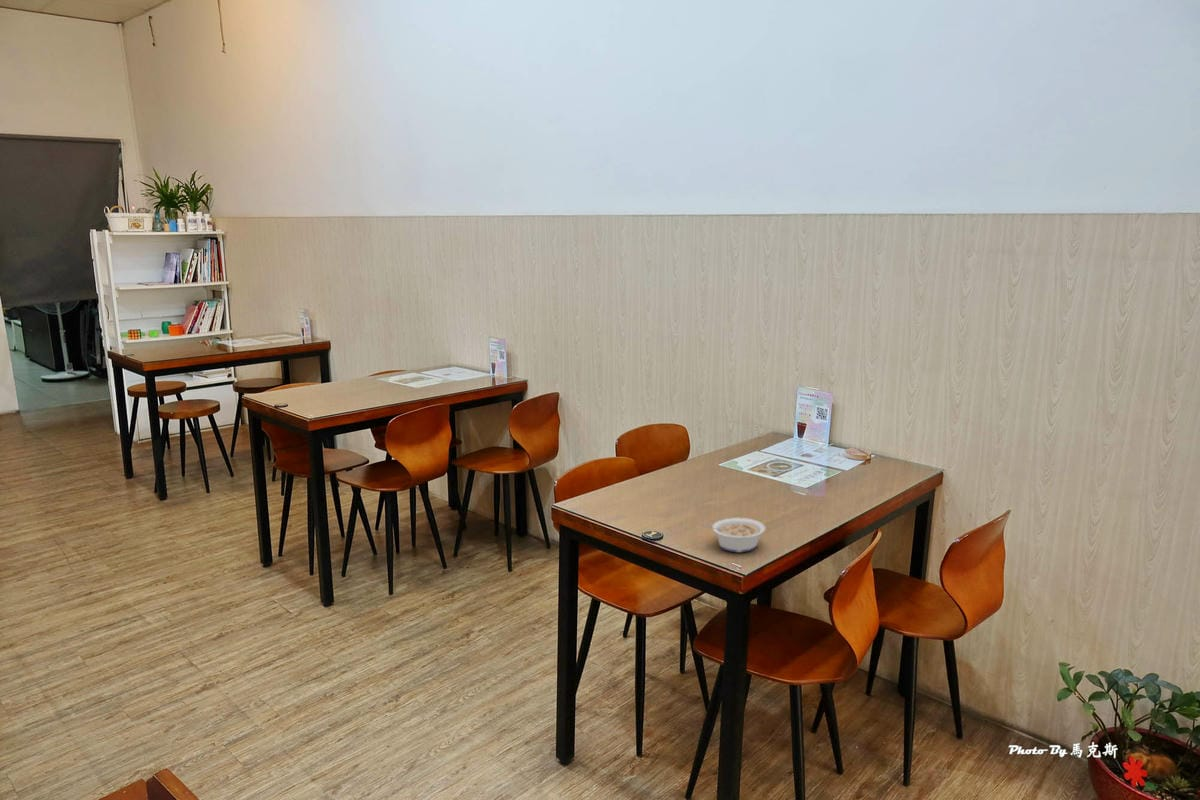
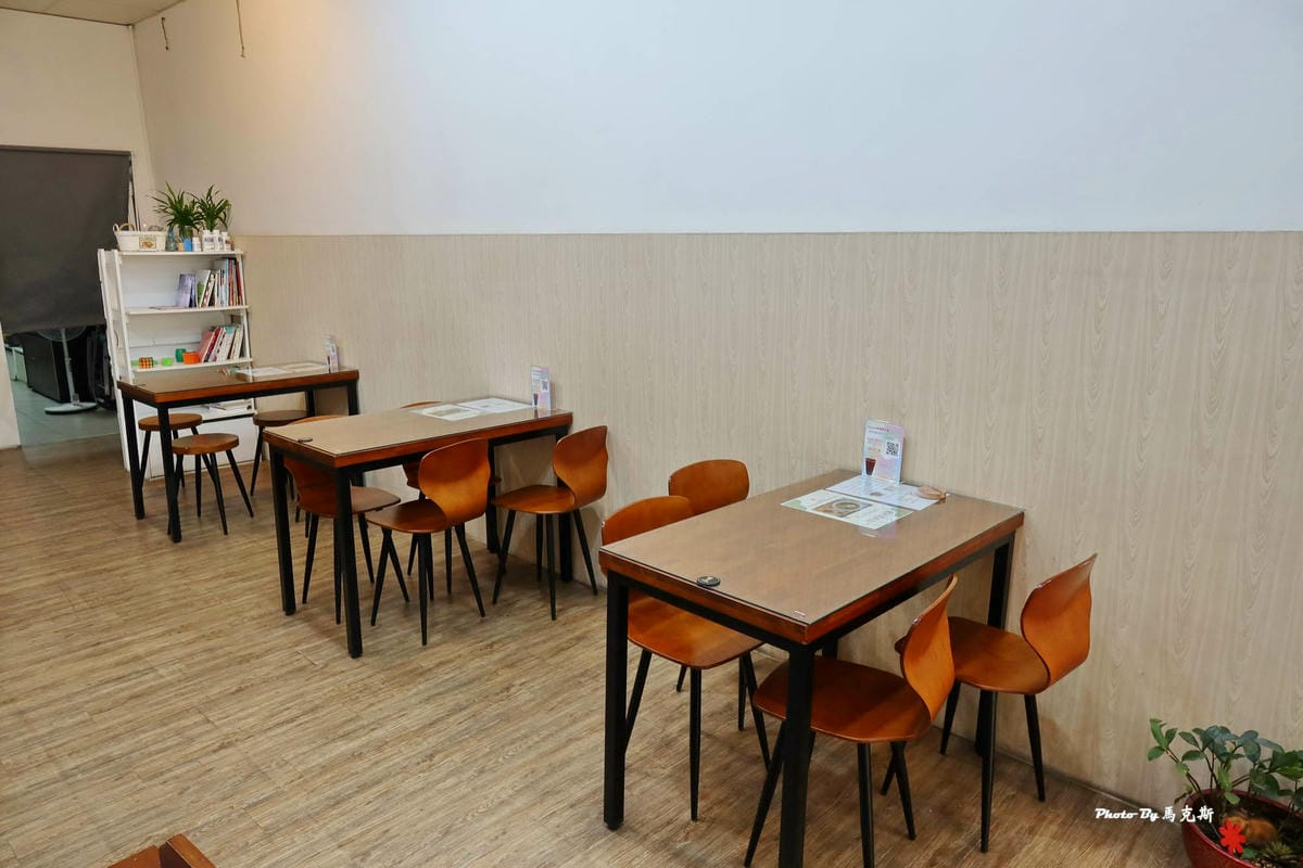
- legume (736, 534)
